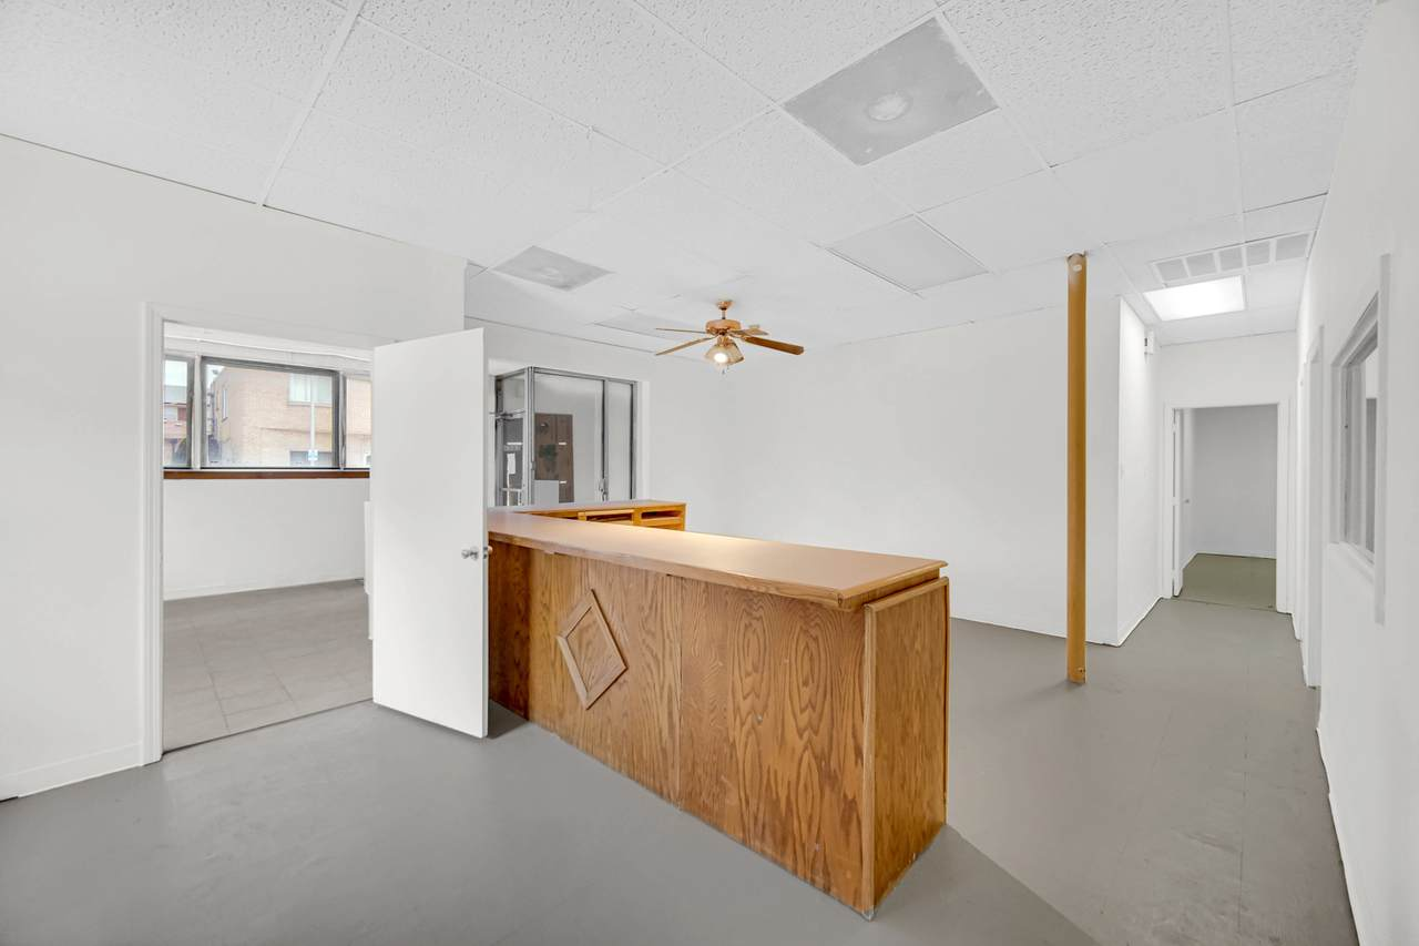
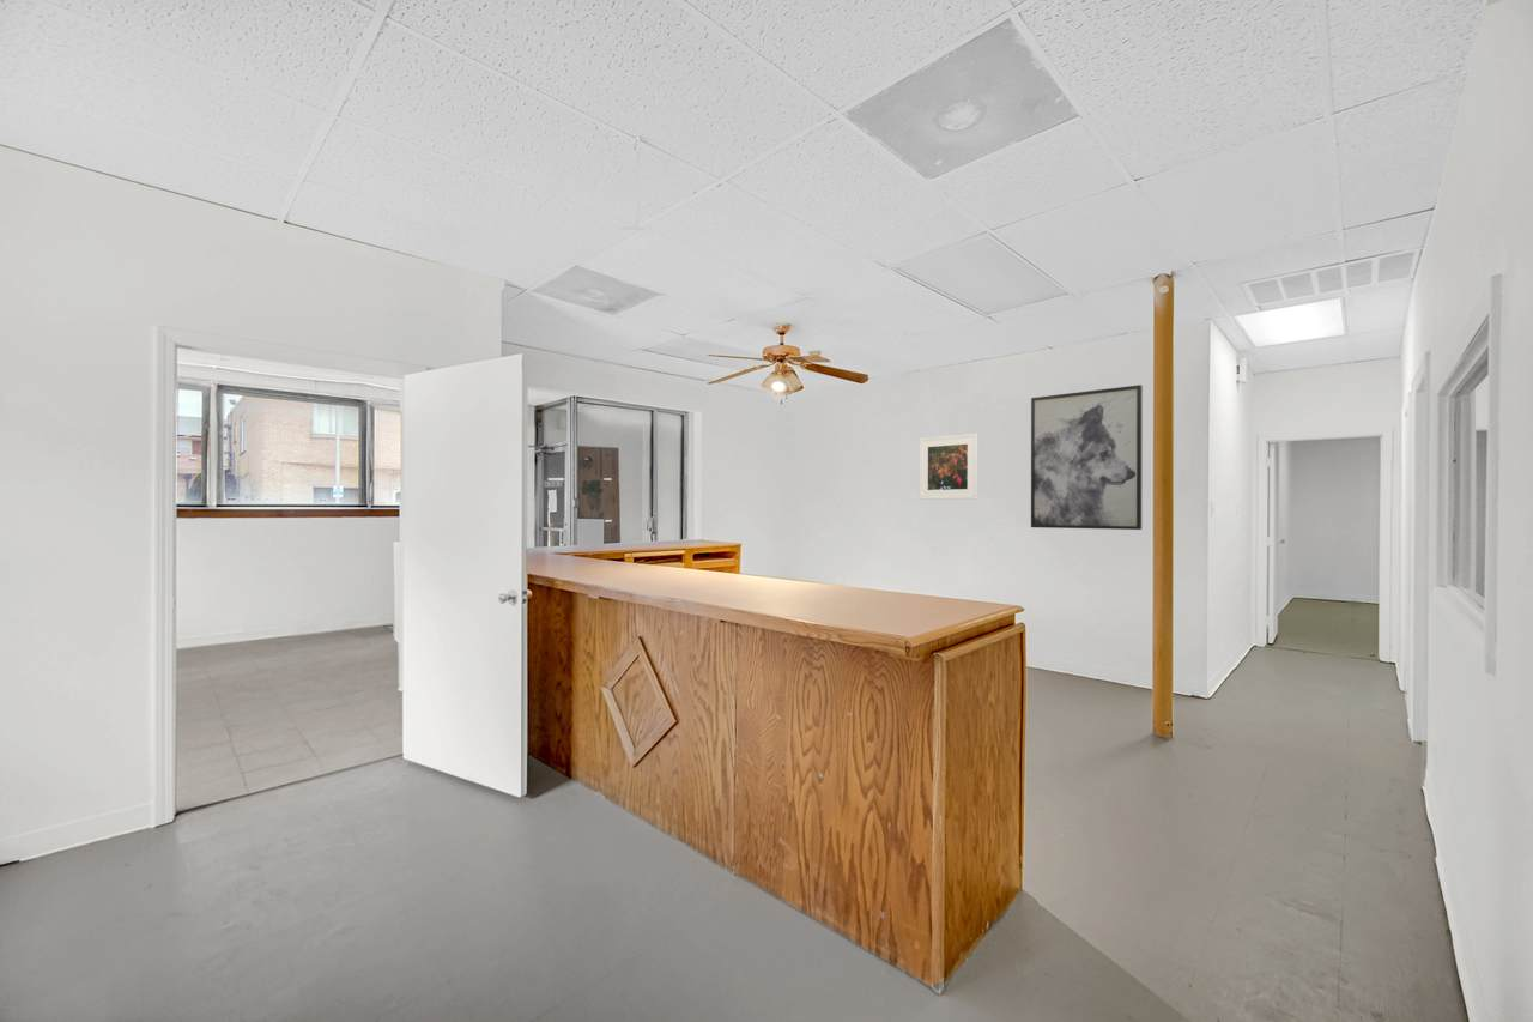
+ wall art (1083, 460)
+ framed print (947, 467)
